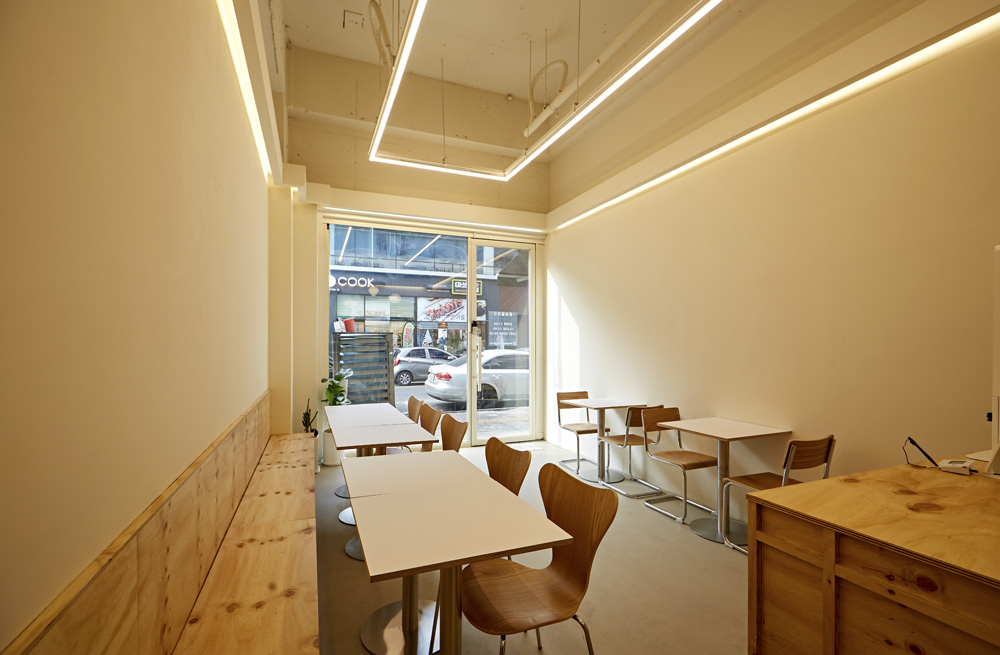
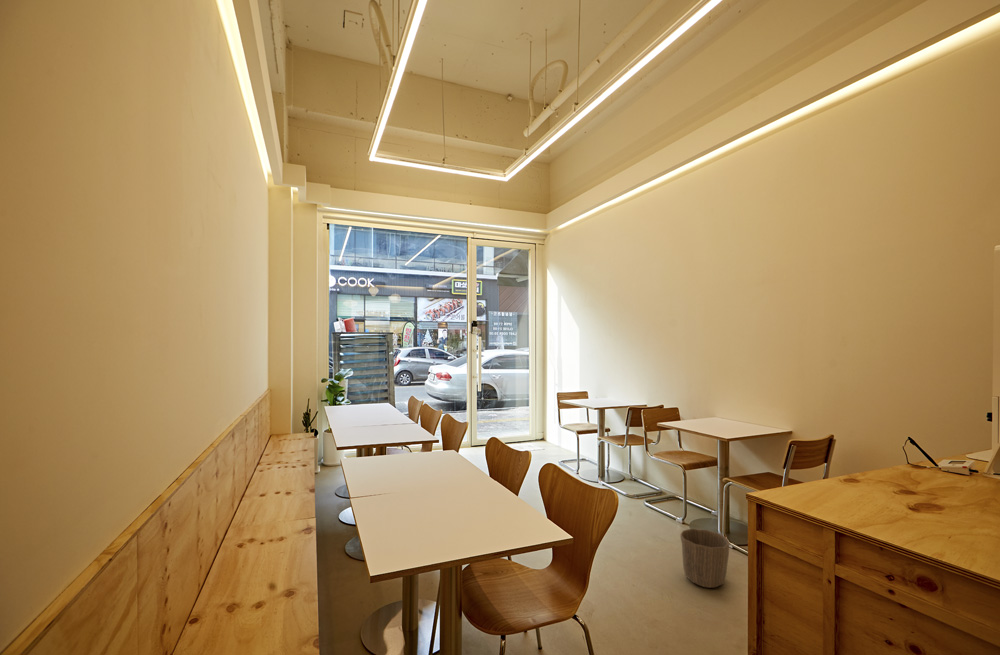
+ waste basket (704, 558)
